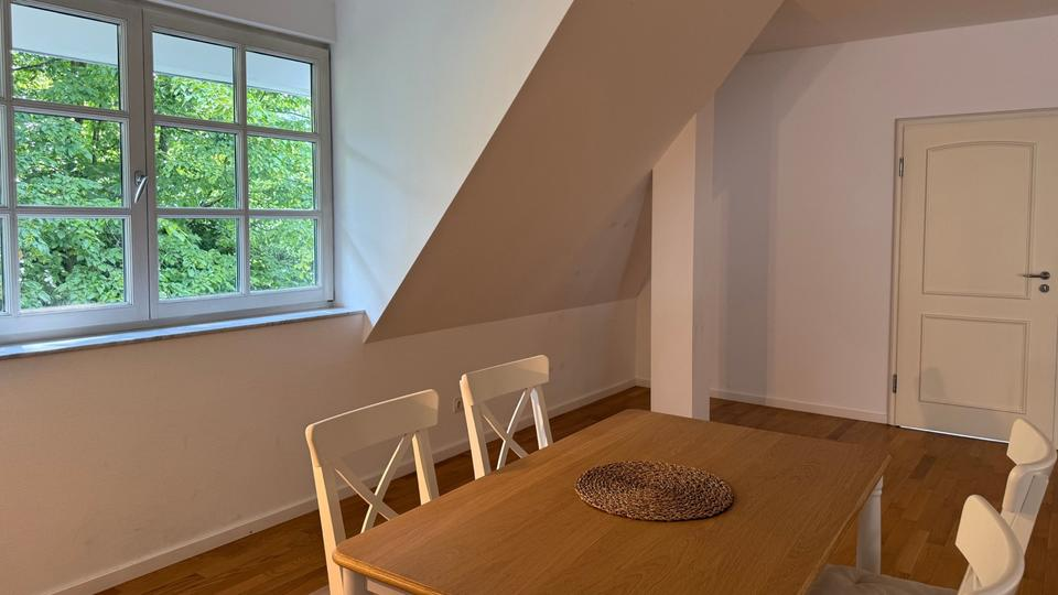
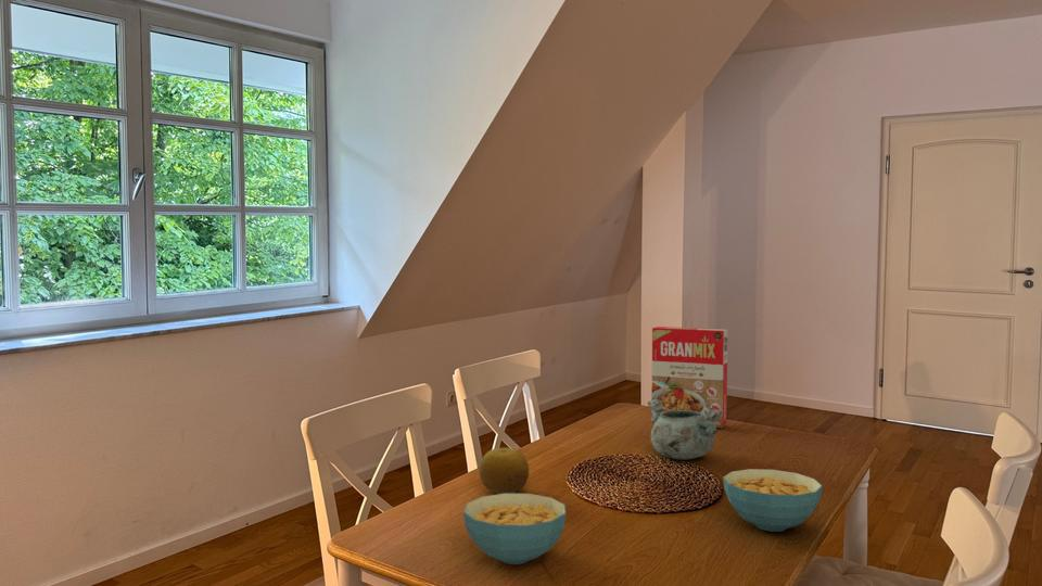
+ cereal bowl (771, 504)
+ fruit (504, 471)
+ decorative bowl (681, 430)
+ cereal box (688, 375)
+ cereal bowl (514, 533)
